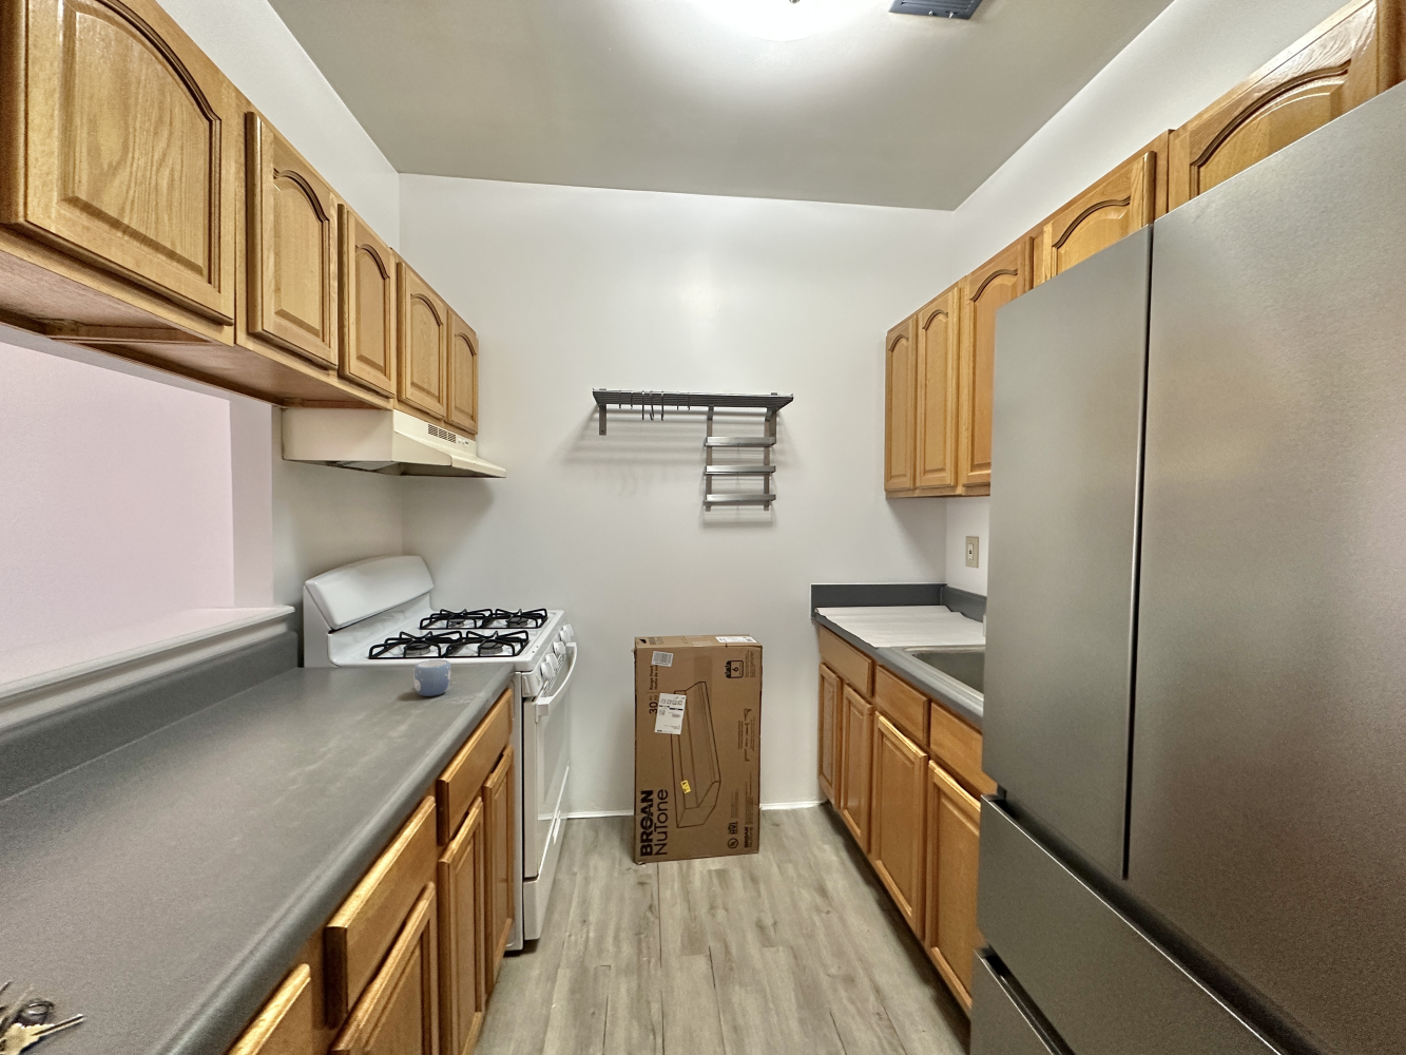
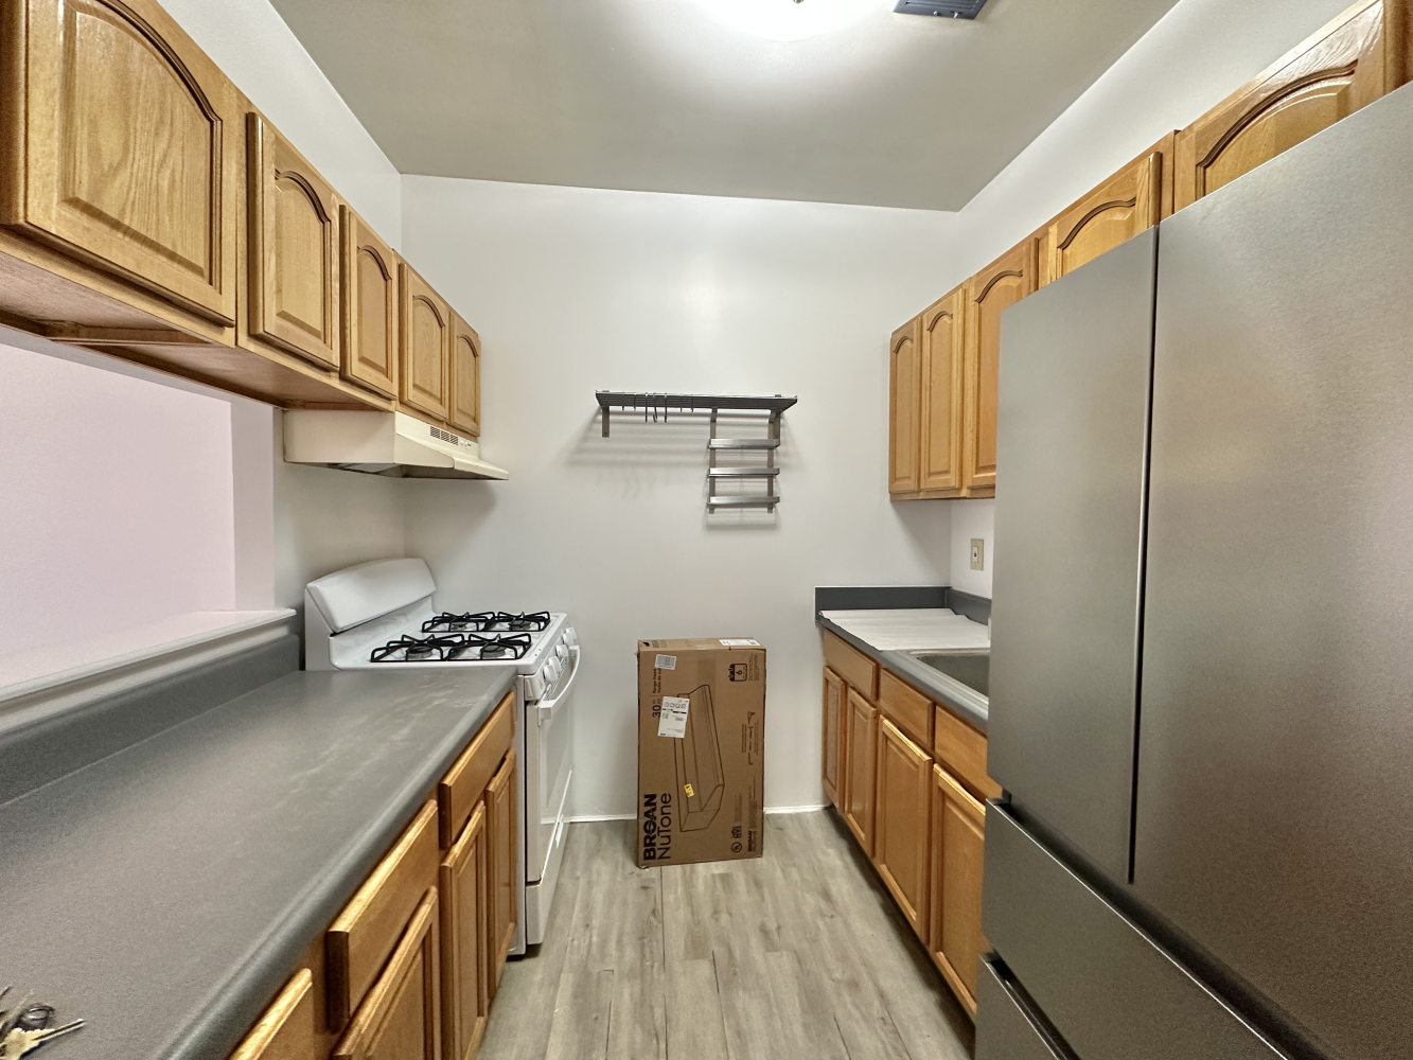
- mug (431, 676)
